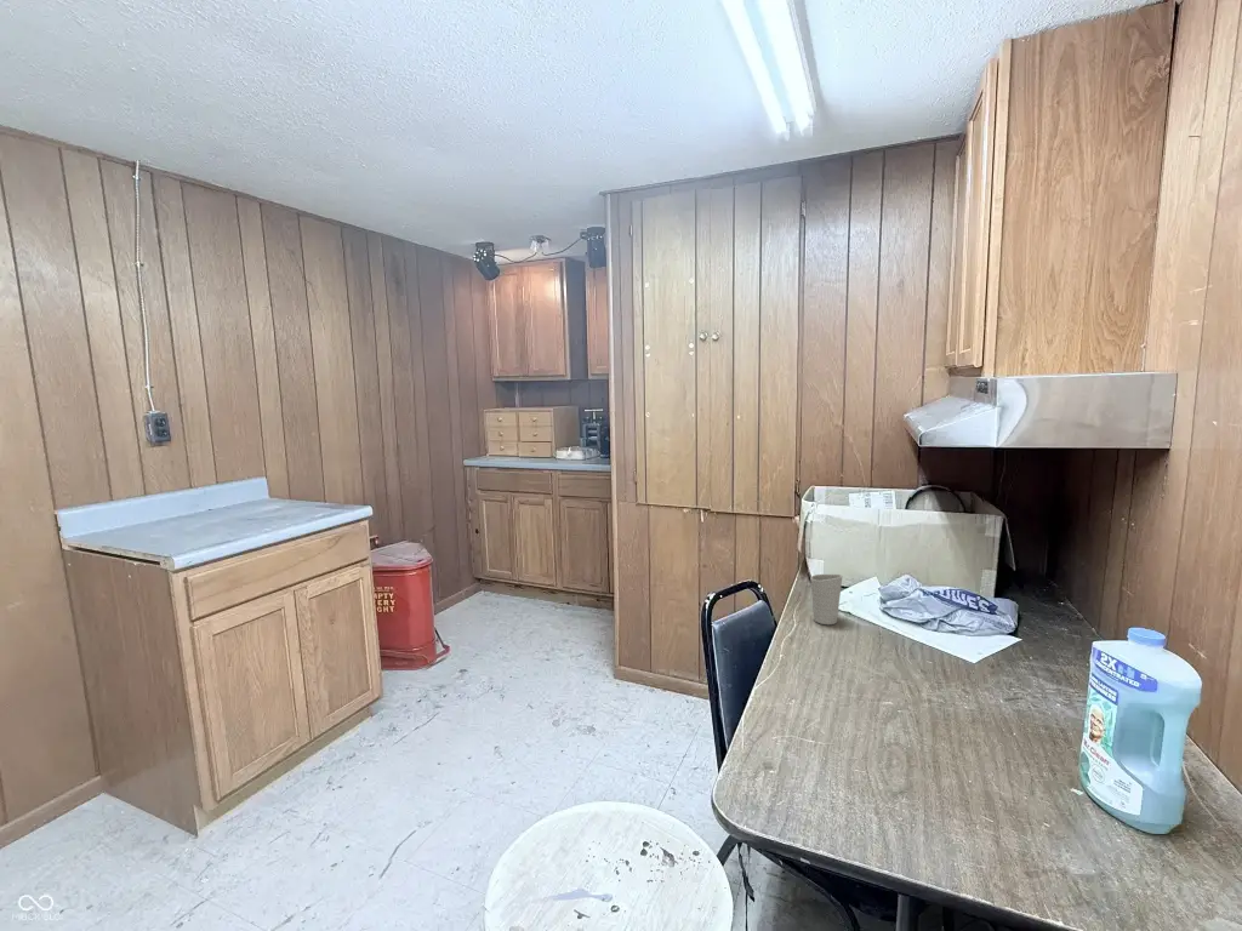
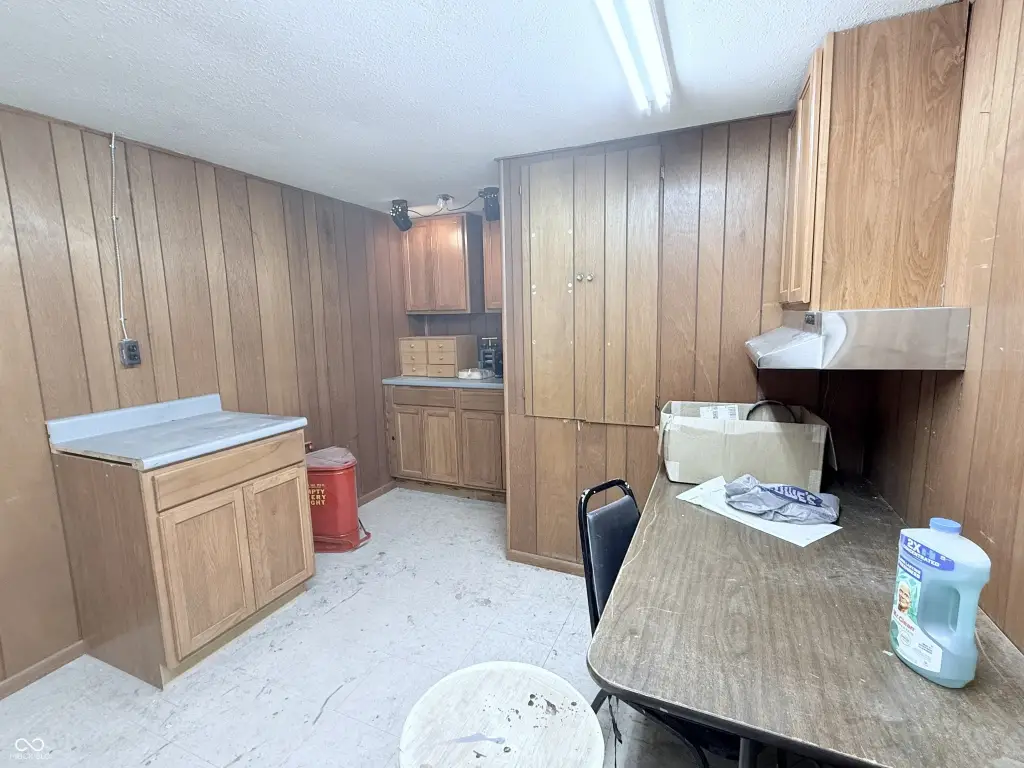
- cup (825, 596)
